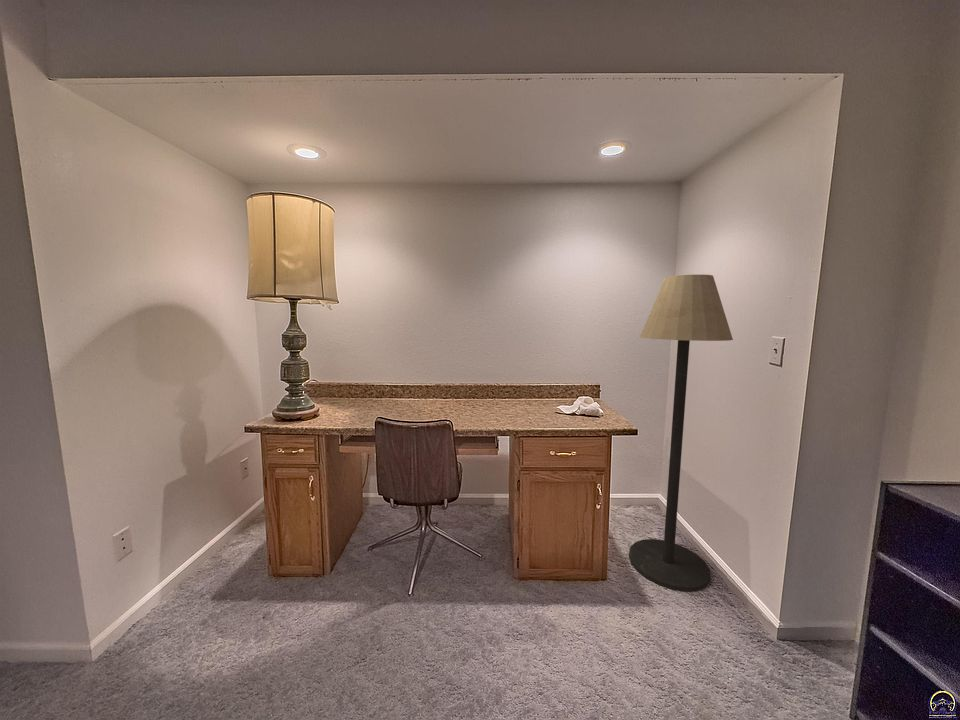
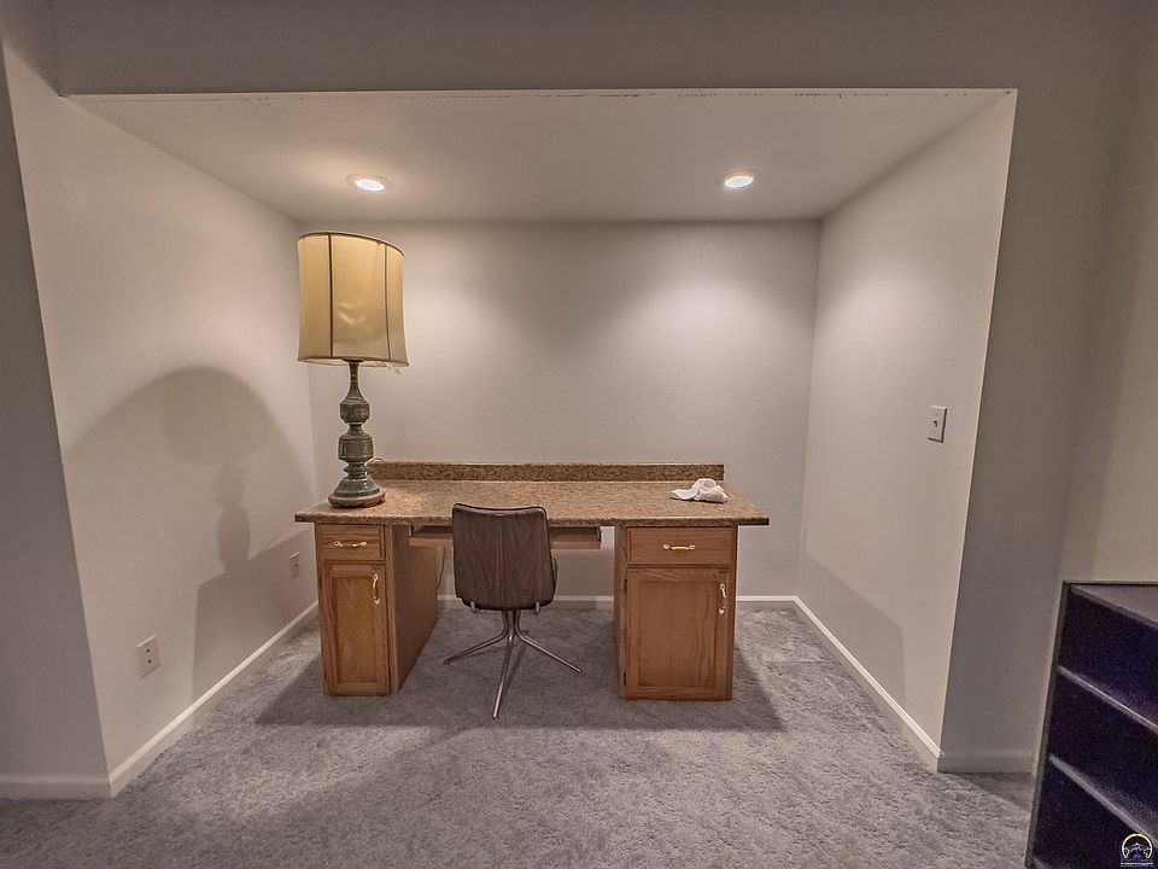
- floor lamp (677, 427)
